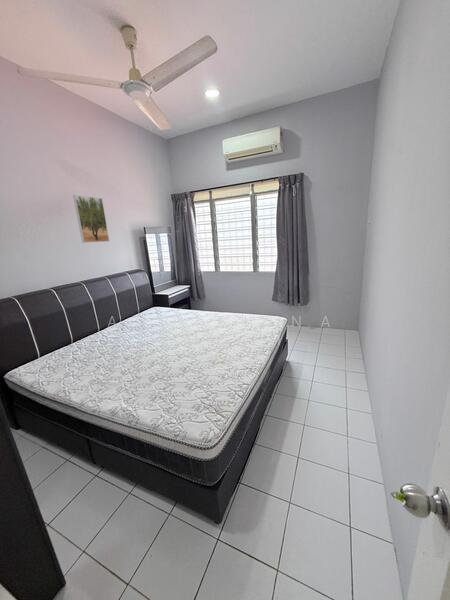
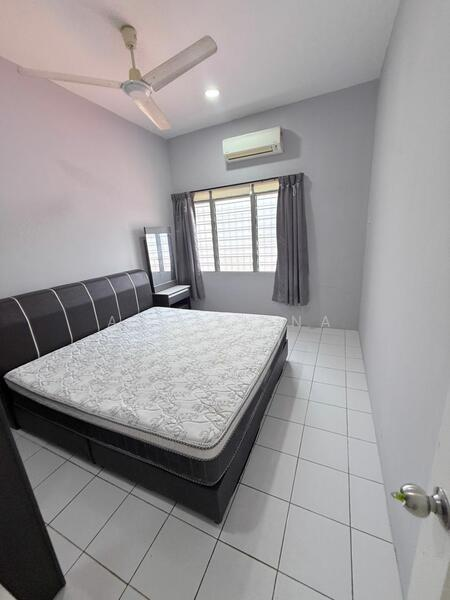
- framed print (92, 219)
